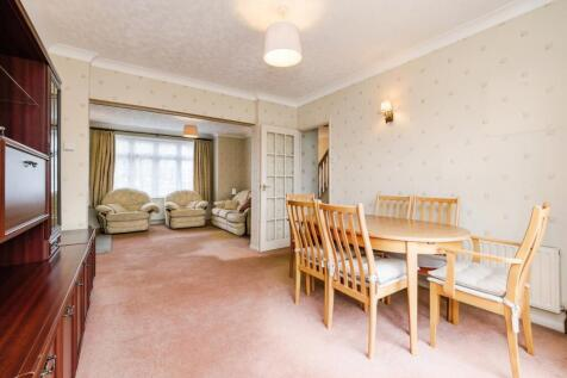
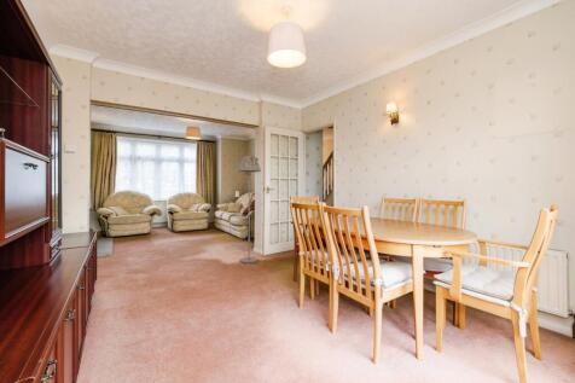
+ floor lamp (249, 208)
